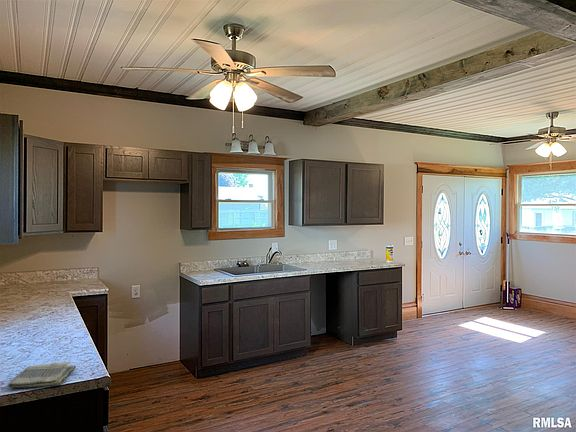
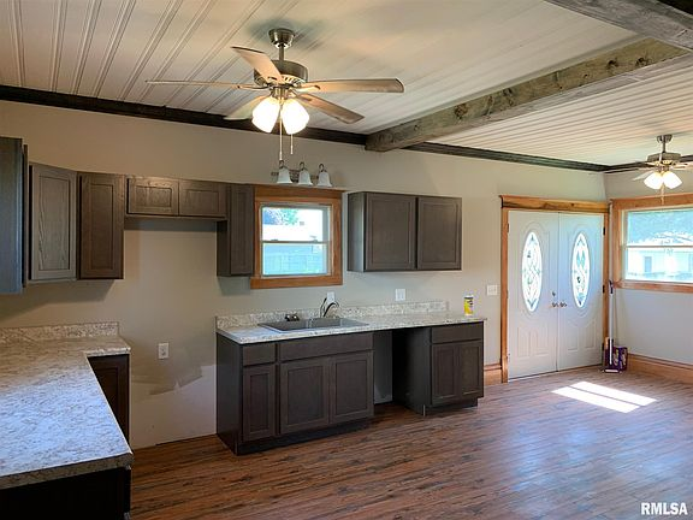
- dish towel (44, 373)
